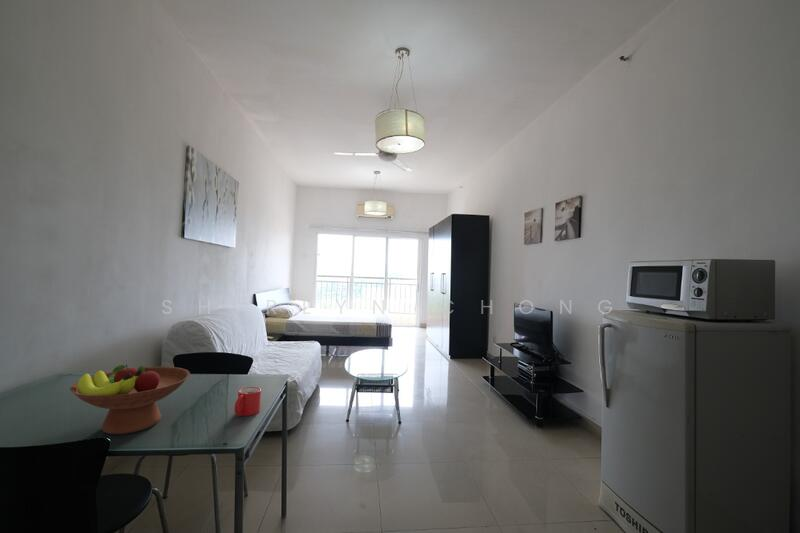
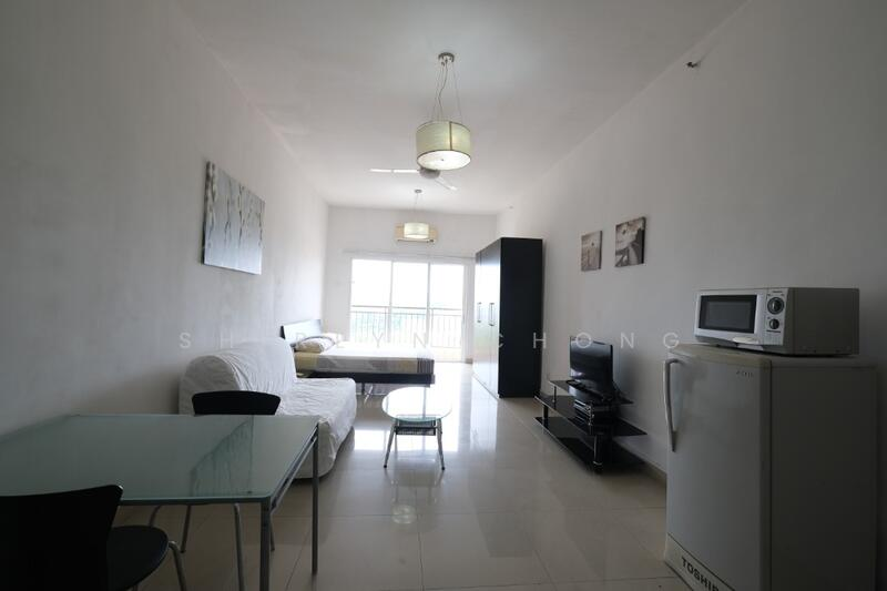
- mug (246, 402)
- fruit bowl (134, 393)
